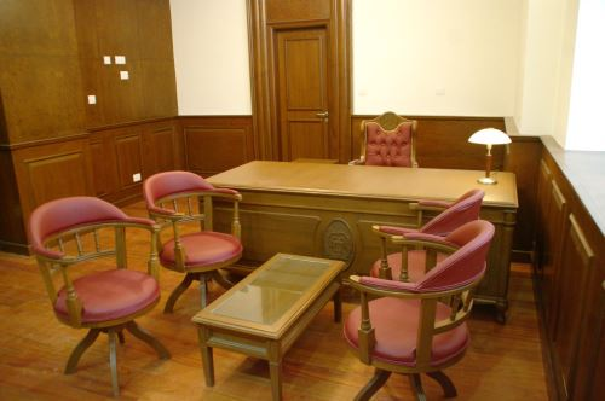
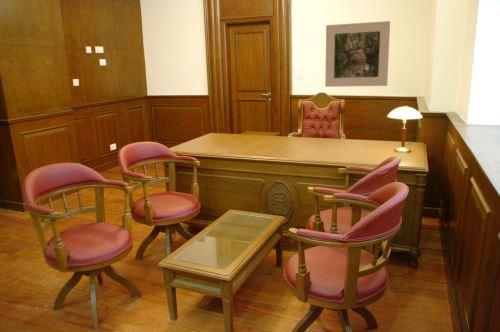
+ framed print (356, 55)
